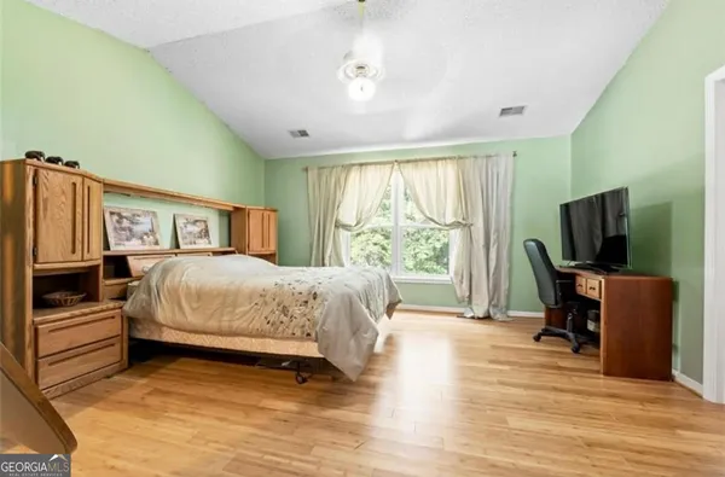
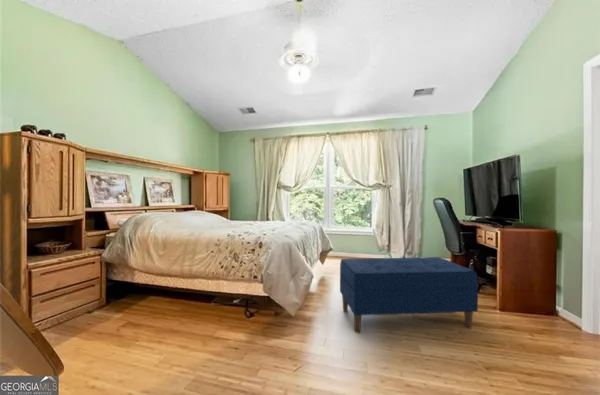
+ bench (402, 291)
